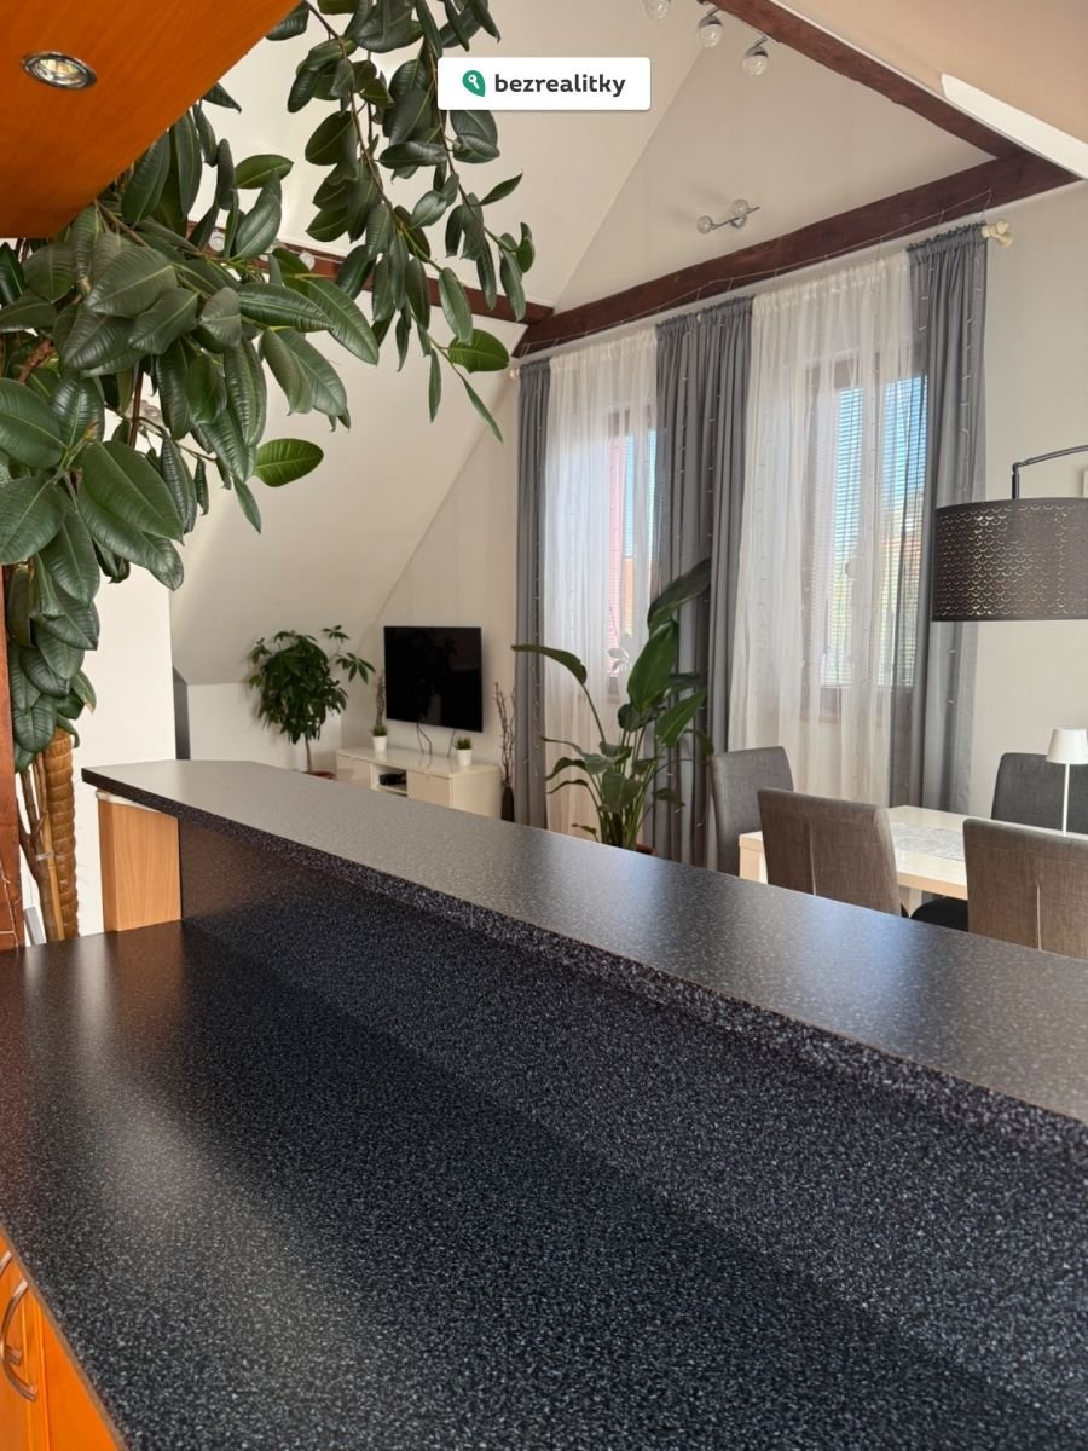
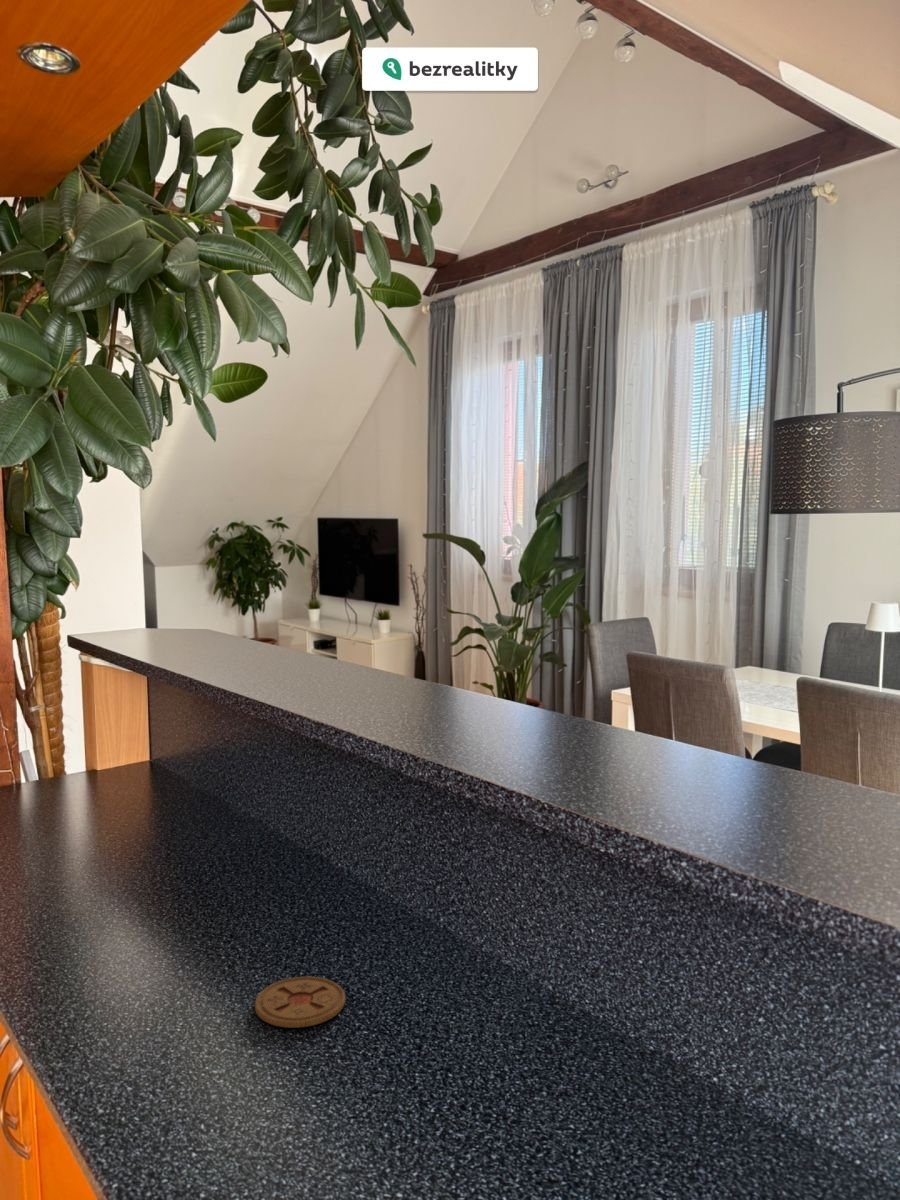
+ coaster (300, 1001)
